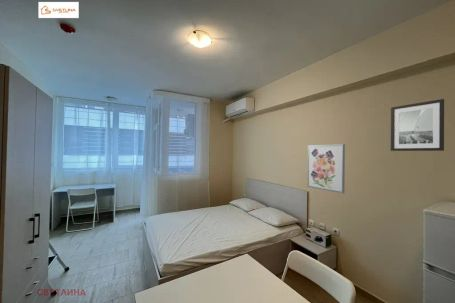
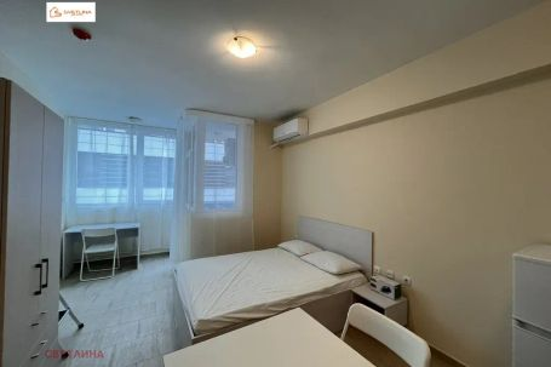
- wall art (415, 127)
- wall art (324, 167)
